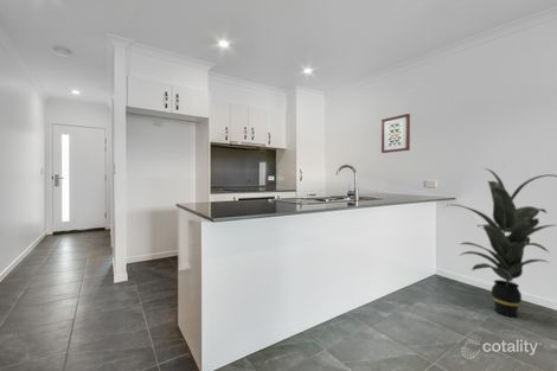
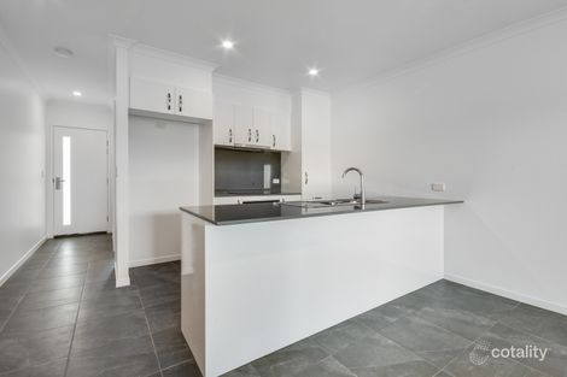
- indoor plant (501, 238)
- wall art (395, 134)
